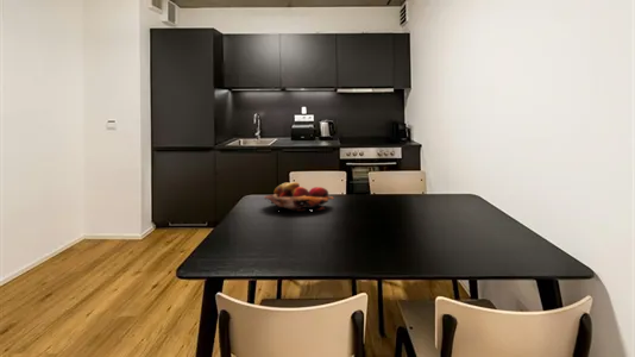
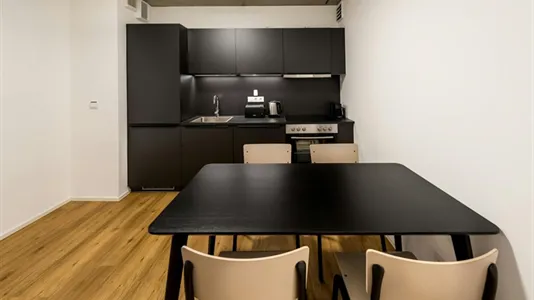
- fruit basket (297, 195)
